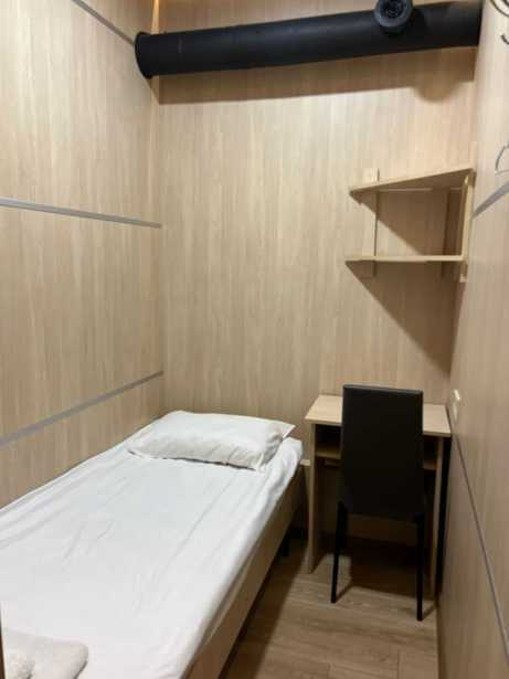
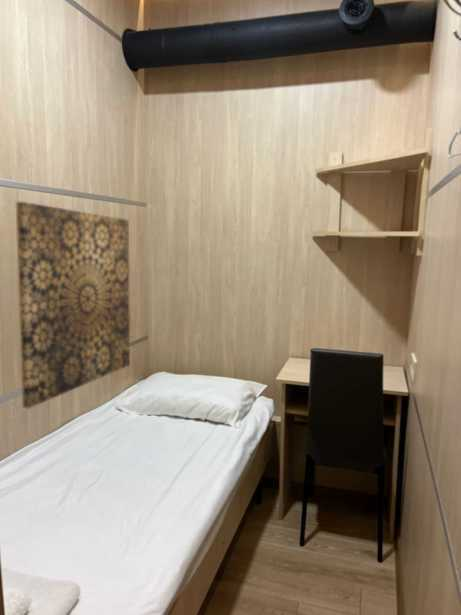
+ wall art (83, 299)
